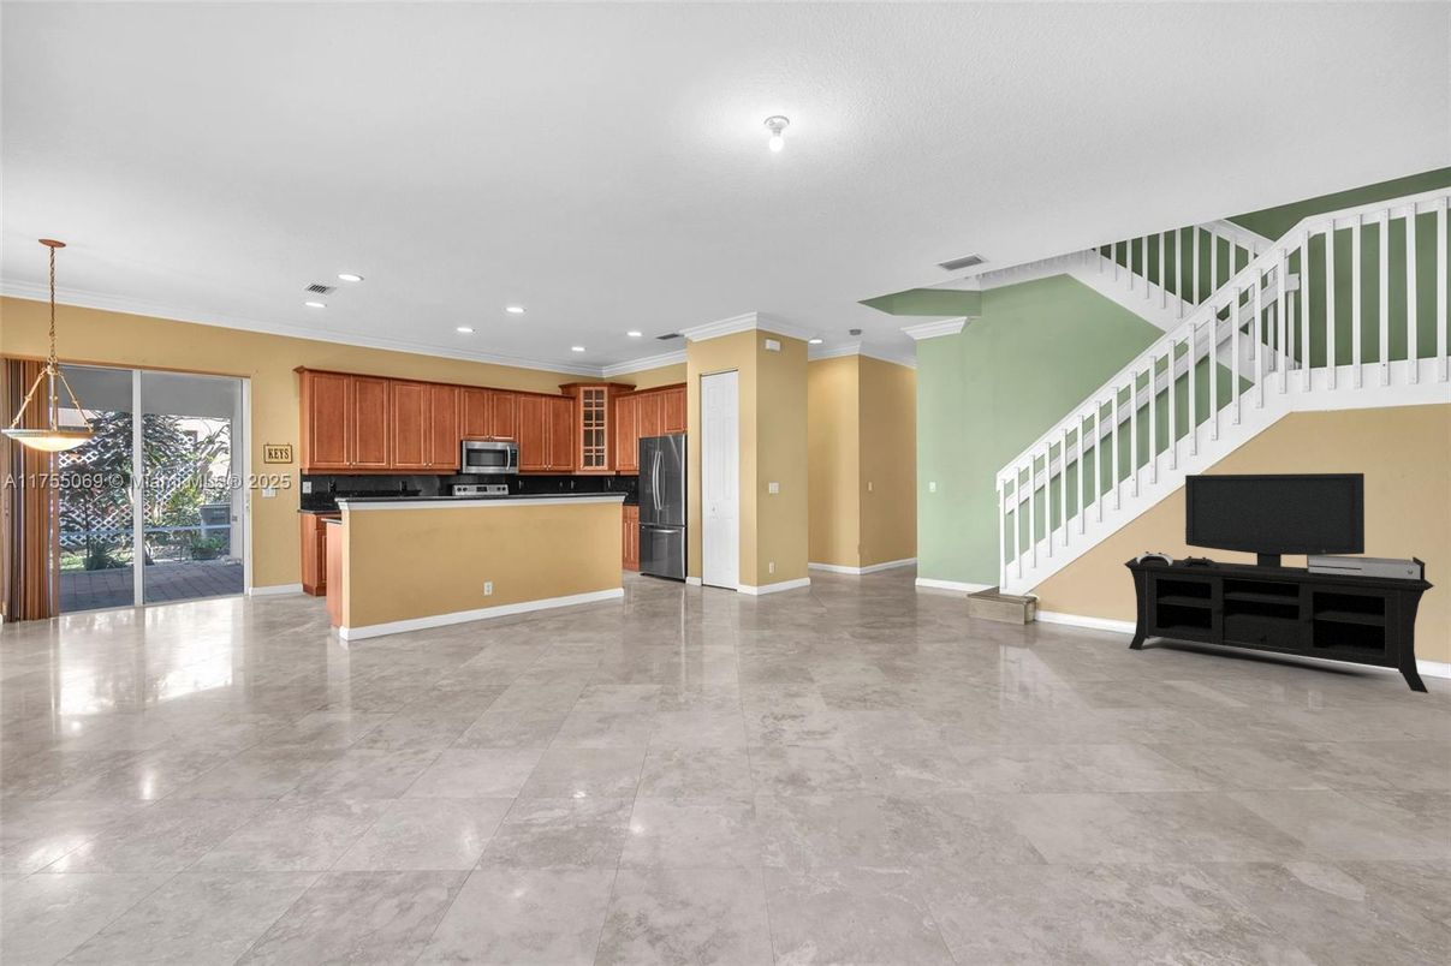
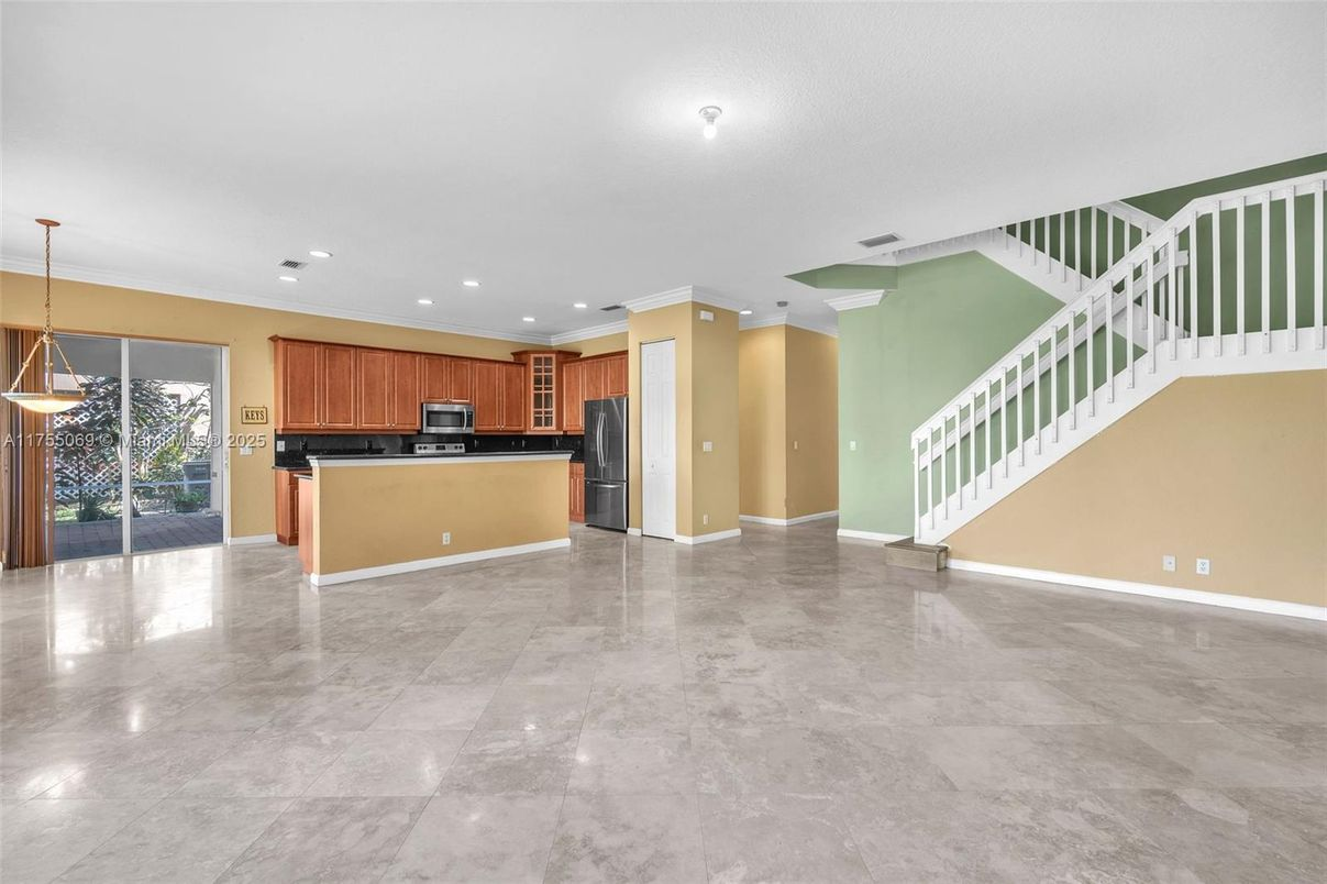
- media console (1260, 567)
